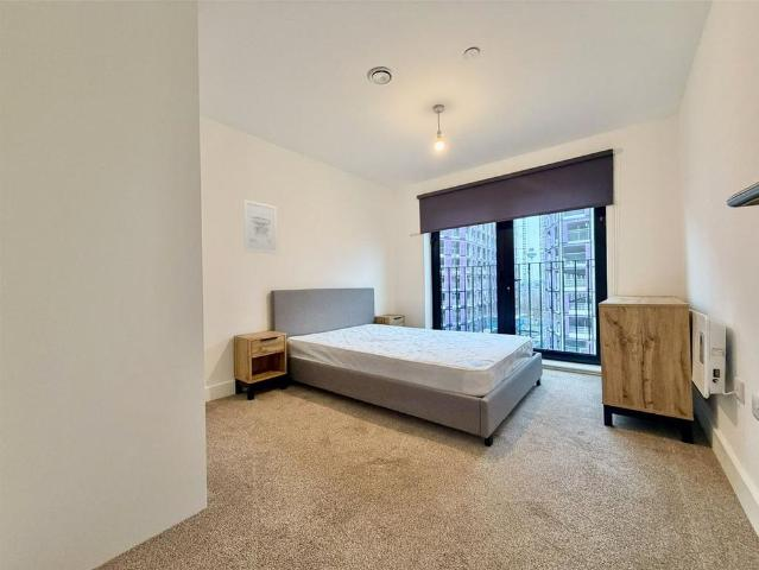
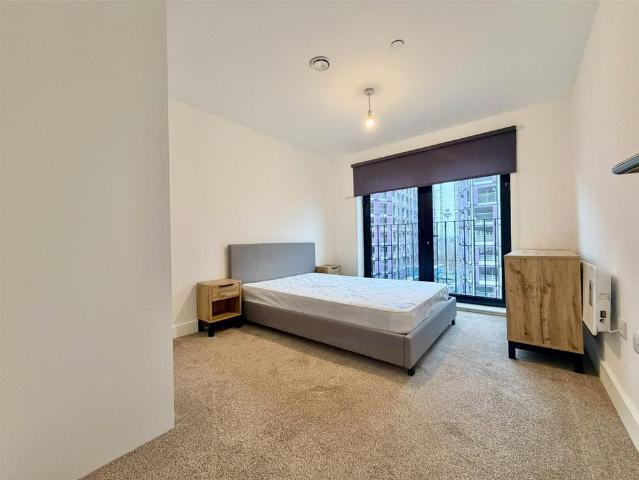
- wall art (261, 227)
